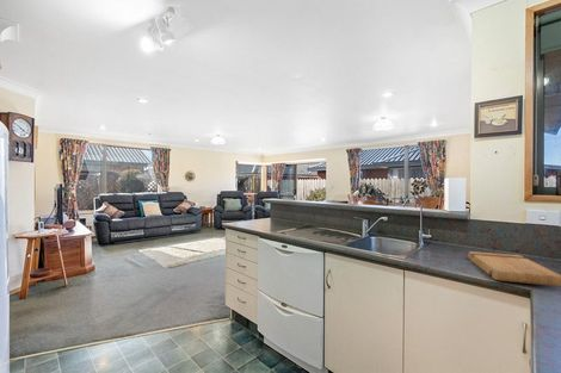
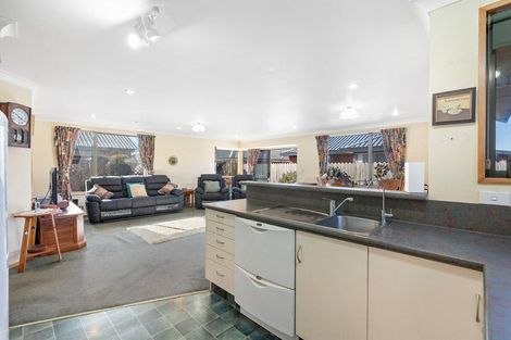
- cutting board (508, 266)
